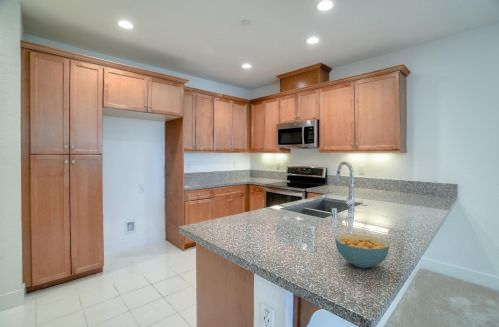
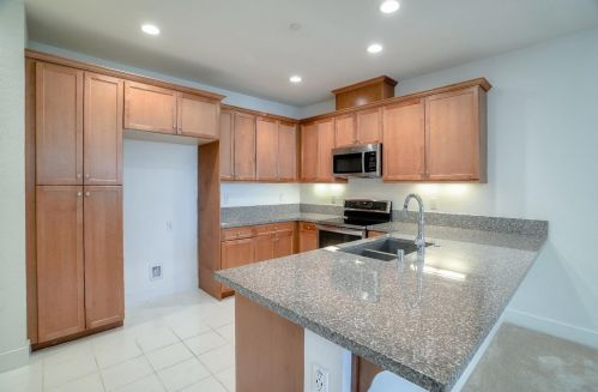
- cereal bowl (361, 252)
